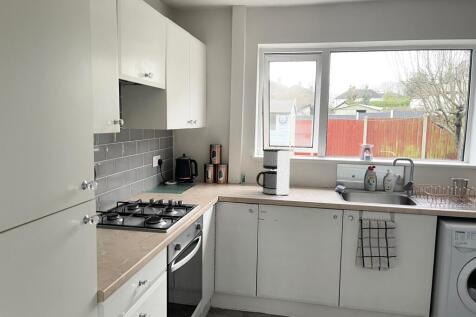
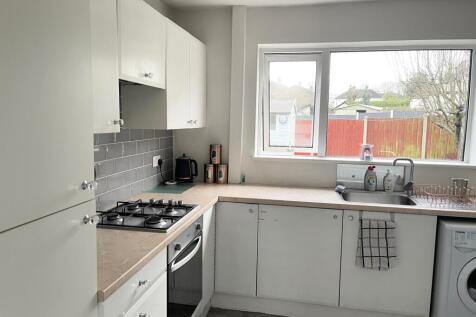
- coffee maker (272, 171)
